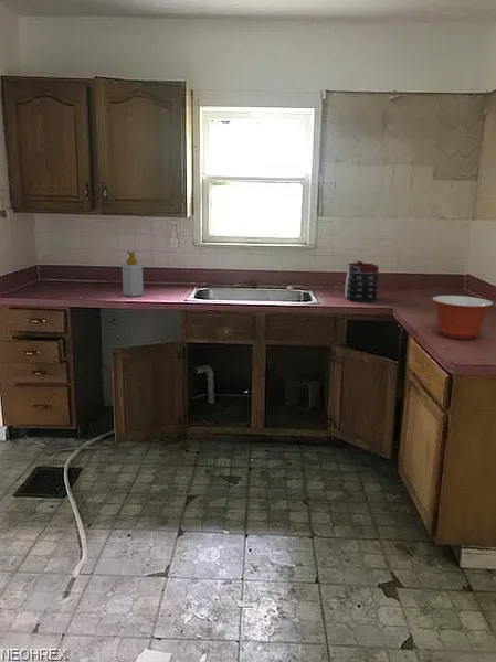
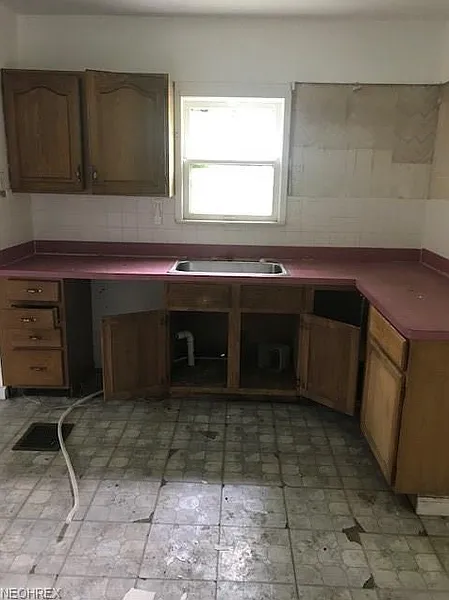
- mixing bowl (460, 318)
- soap bottle (131, 274)
- mug (359, 279)
